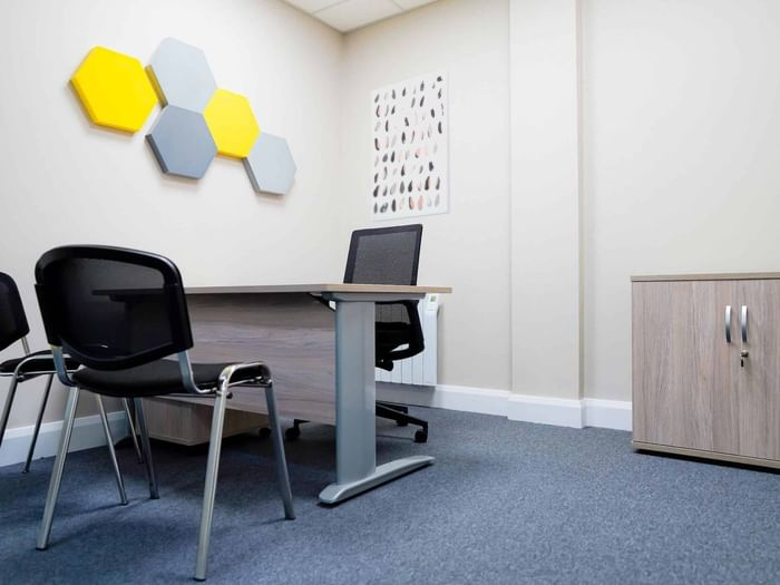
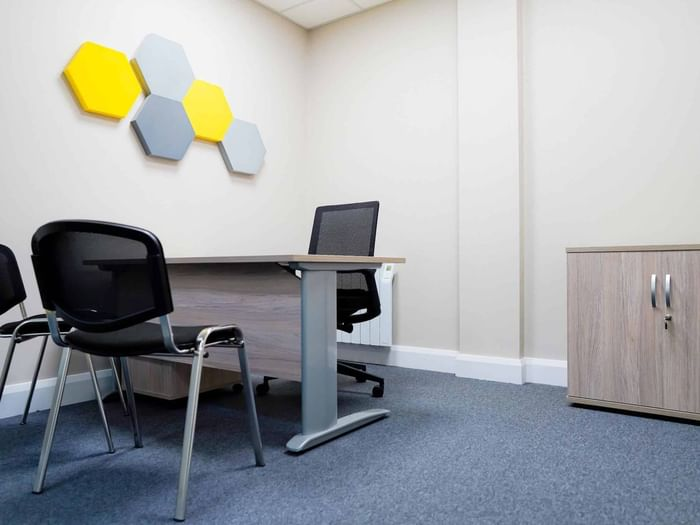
- wall art (408, 148)
